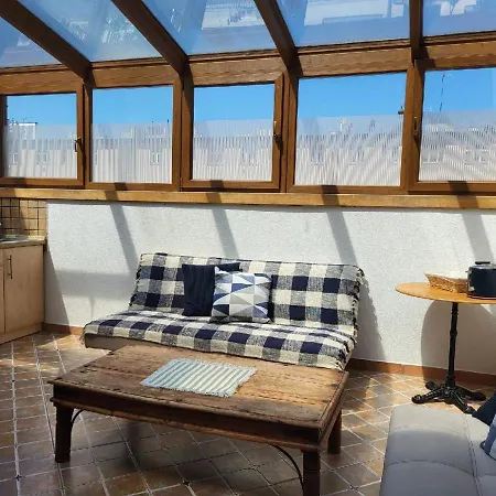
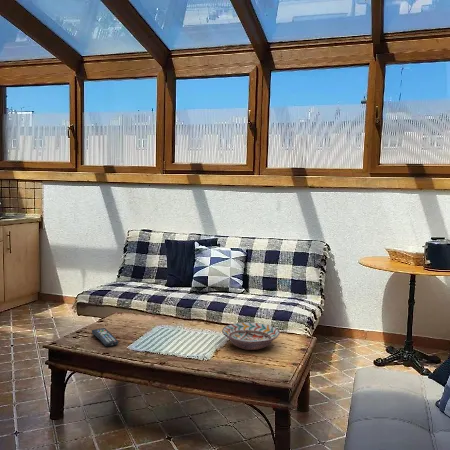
+ decorative bowl (250, 338)
+ remote control (104, 336)
